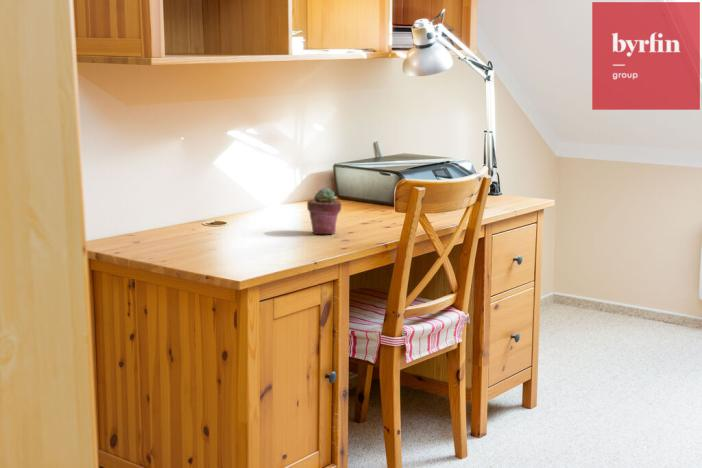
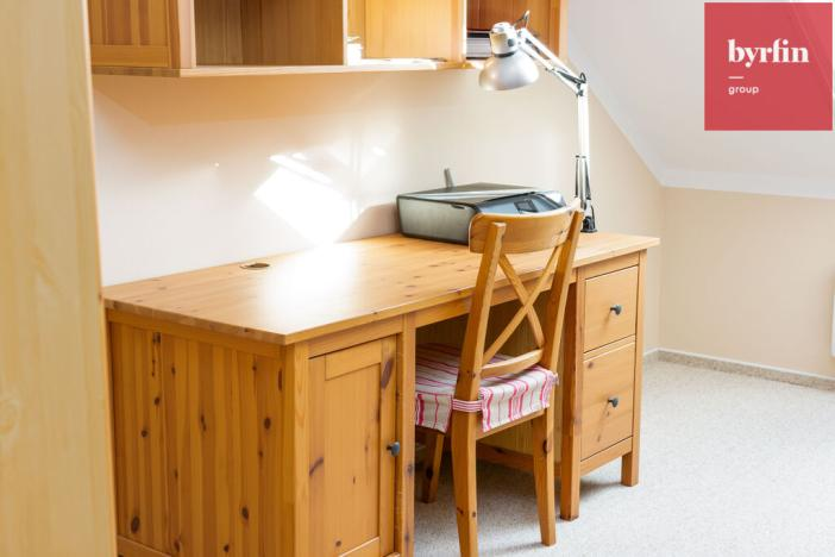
- potted succulent (324, 210)
